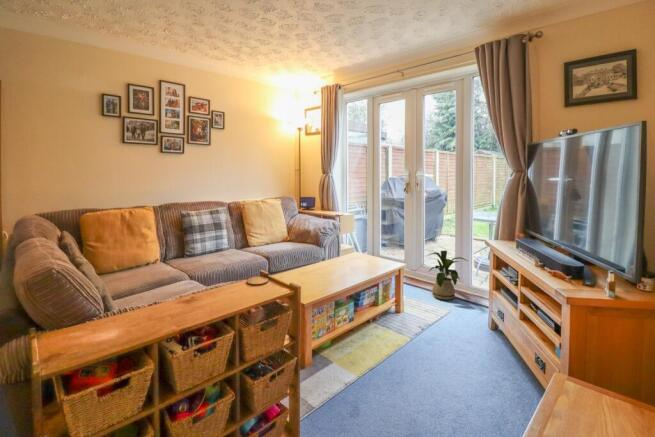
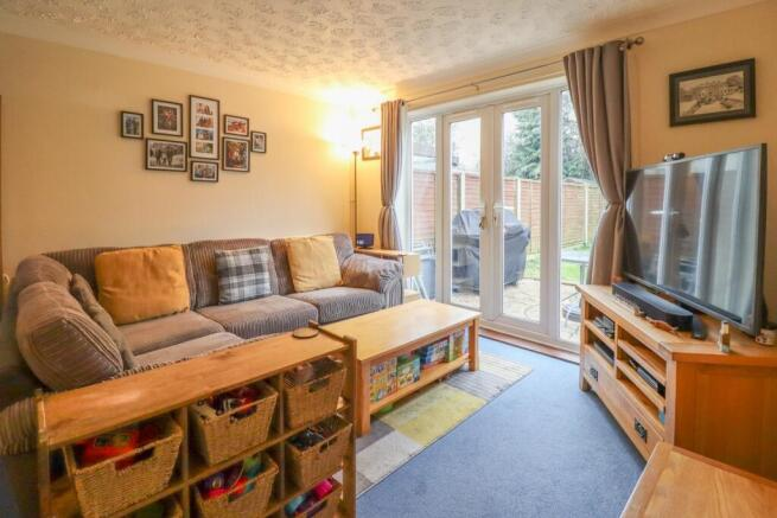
- house plant (447, 272)
